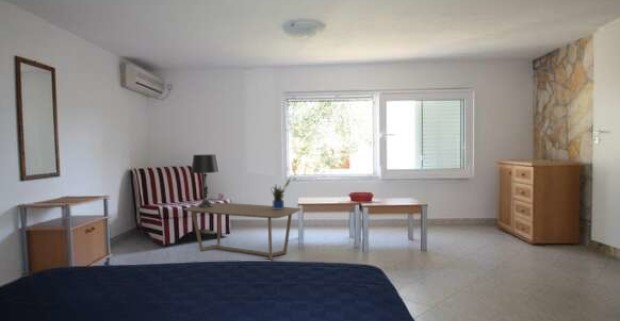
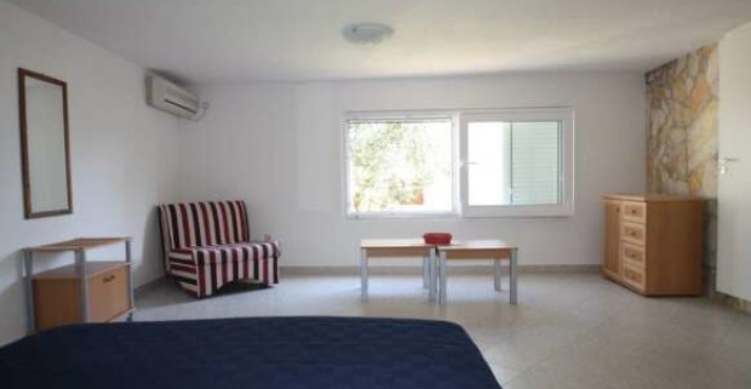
- table lamp (205, 180)
- coffee table (245, 216)
- potted plant (280, 193)
